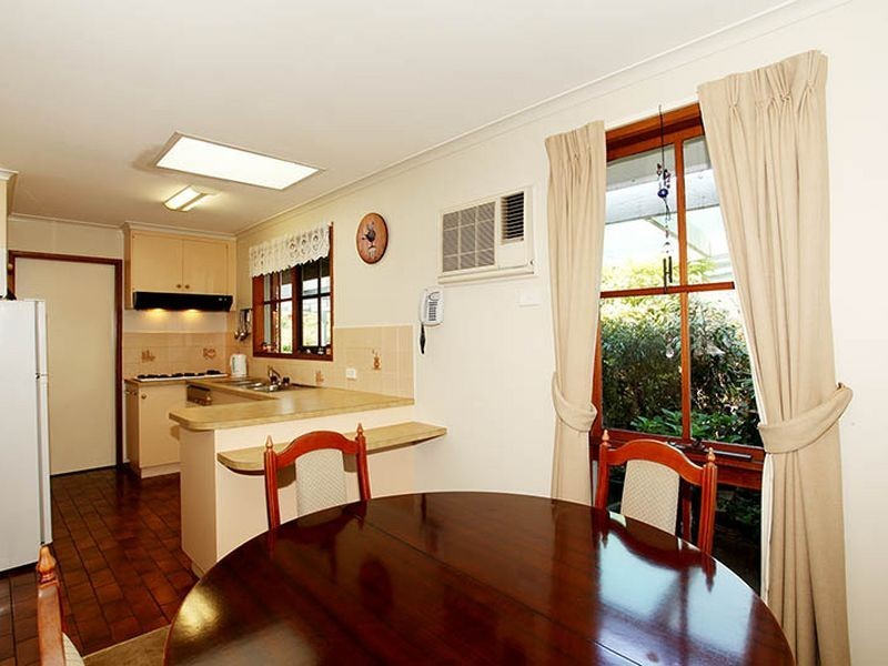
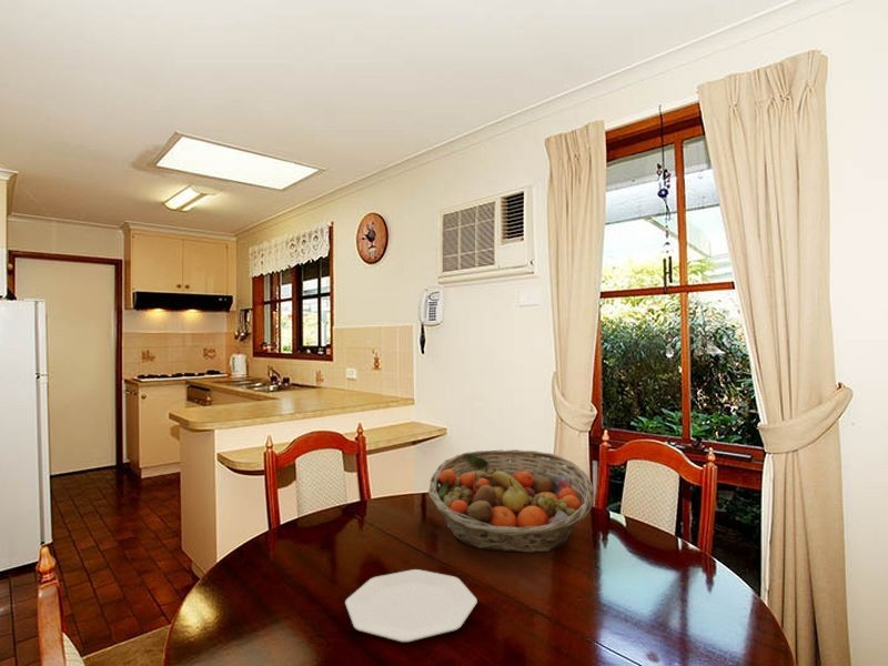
+ fruit basket (509, 497)
+ plate (411, 603)
